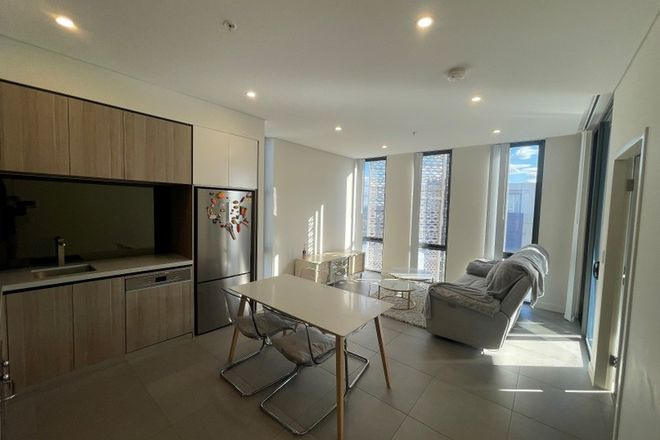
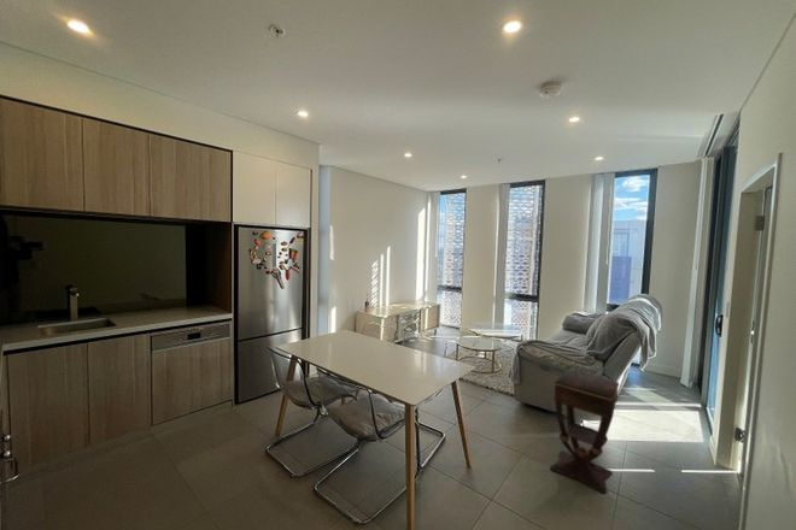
+ side table (583, 426)
